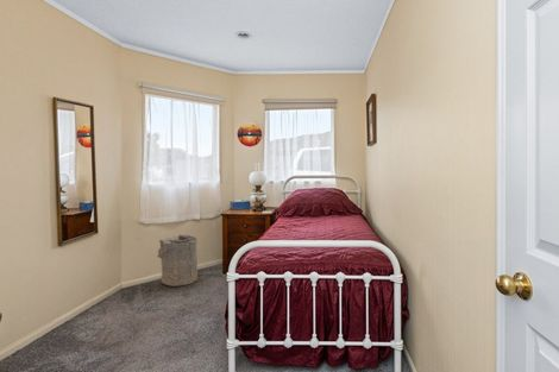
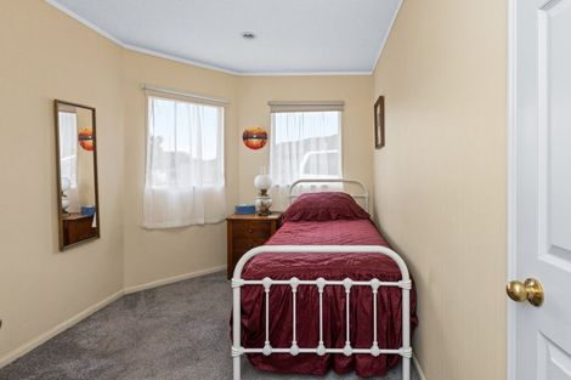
- laundry hamper (177, 258)
